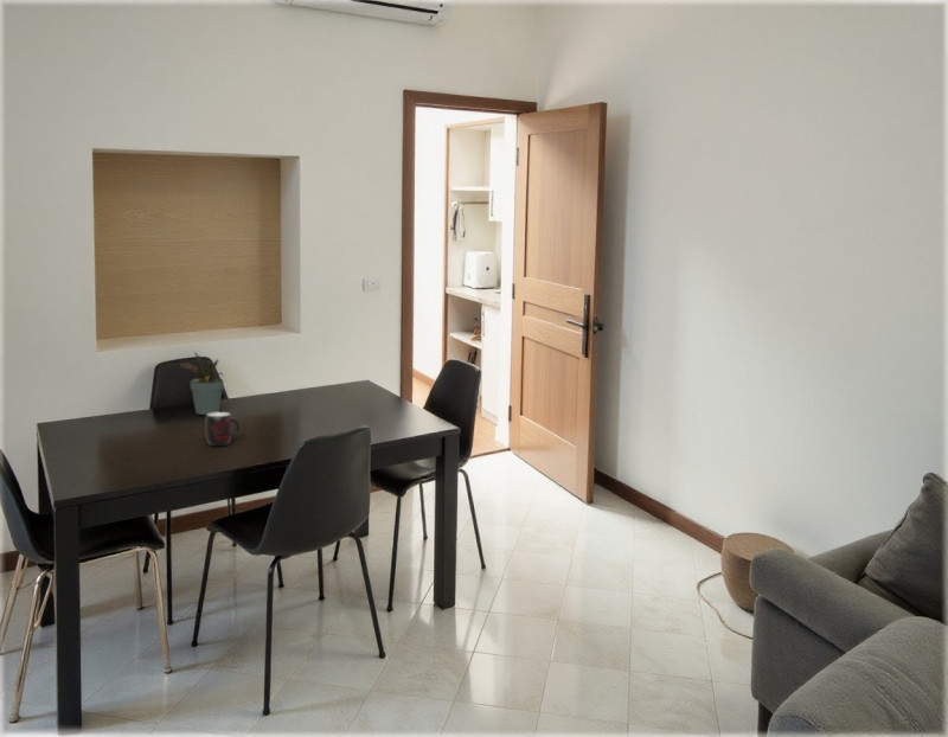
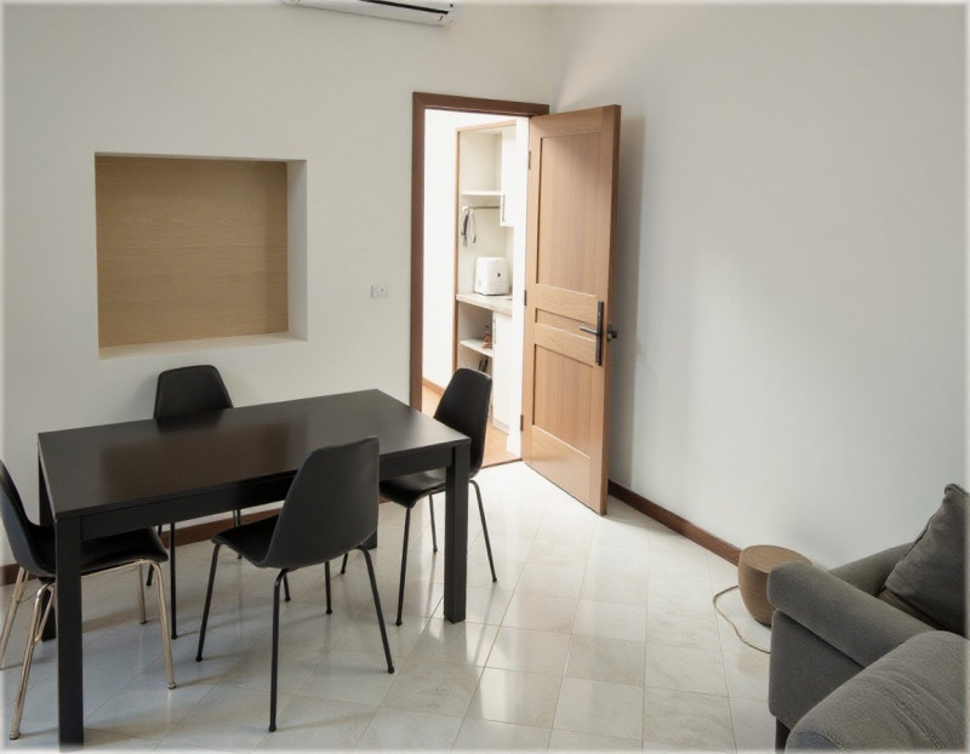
- mug (223, 428)
- potted plant (200, 382)
